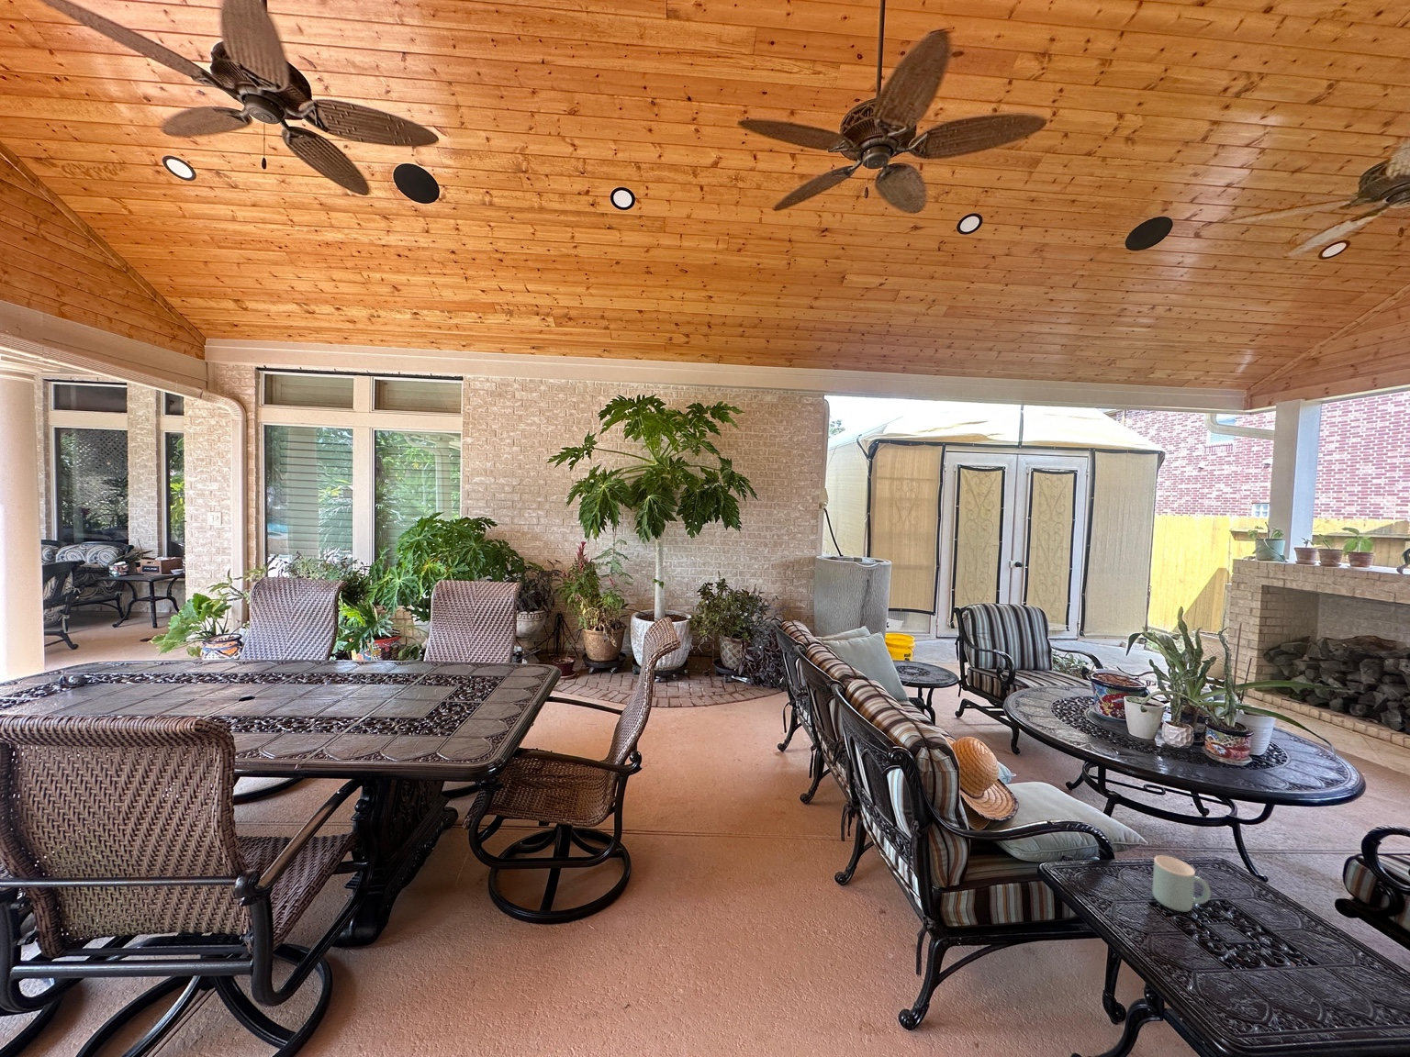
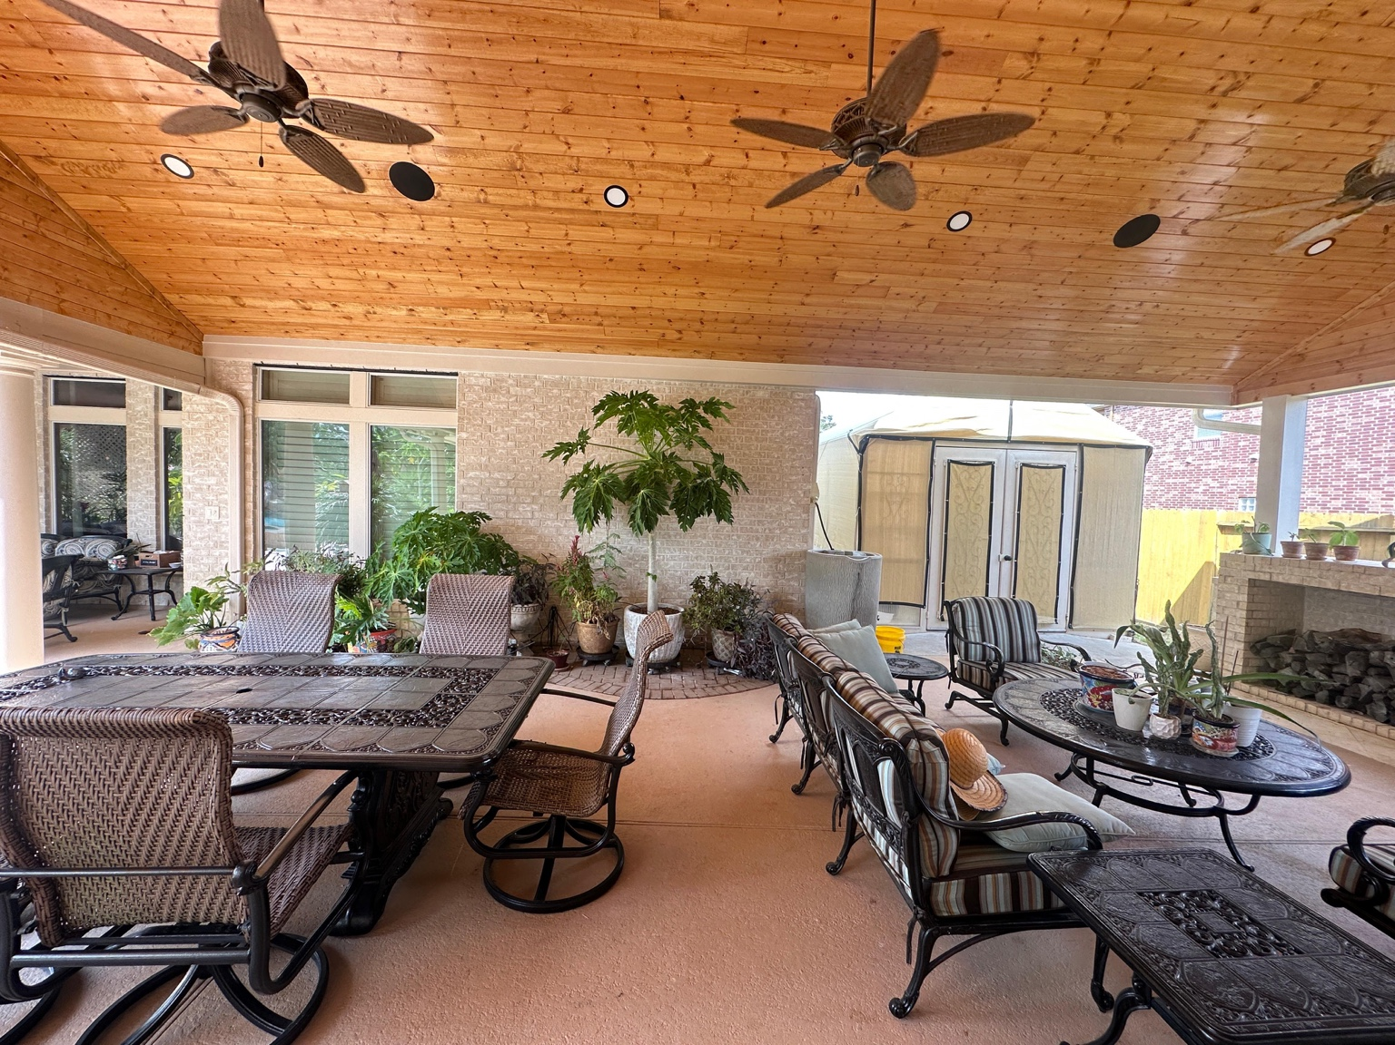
- mug (1180, 885)
